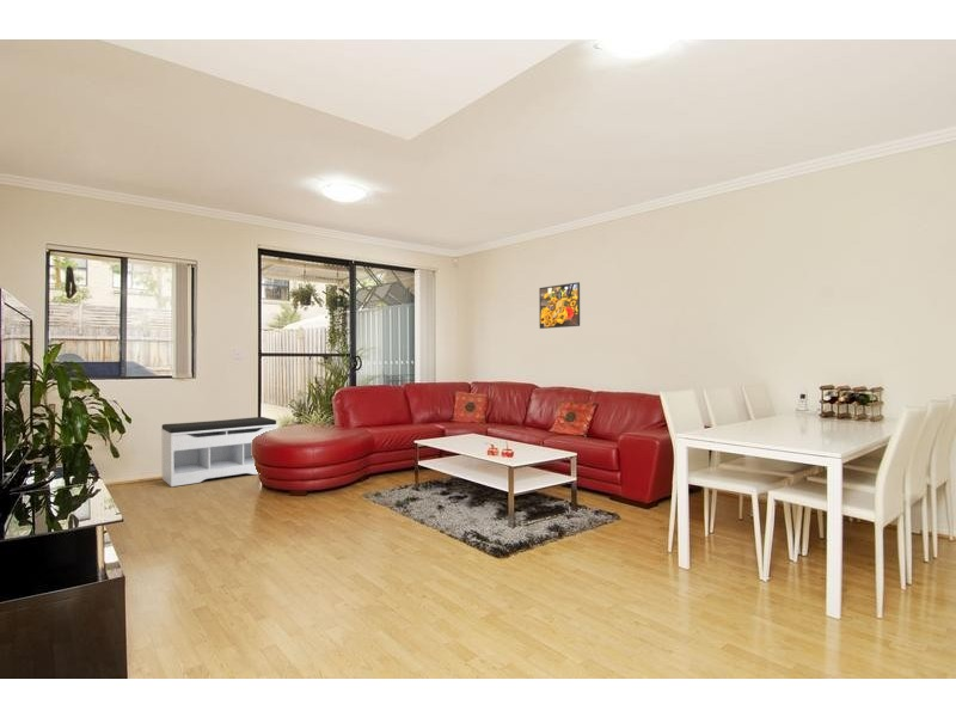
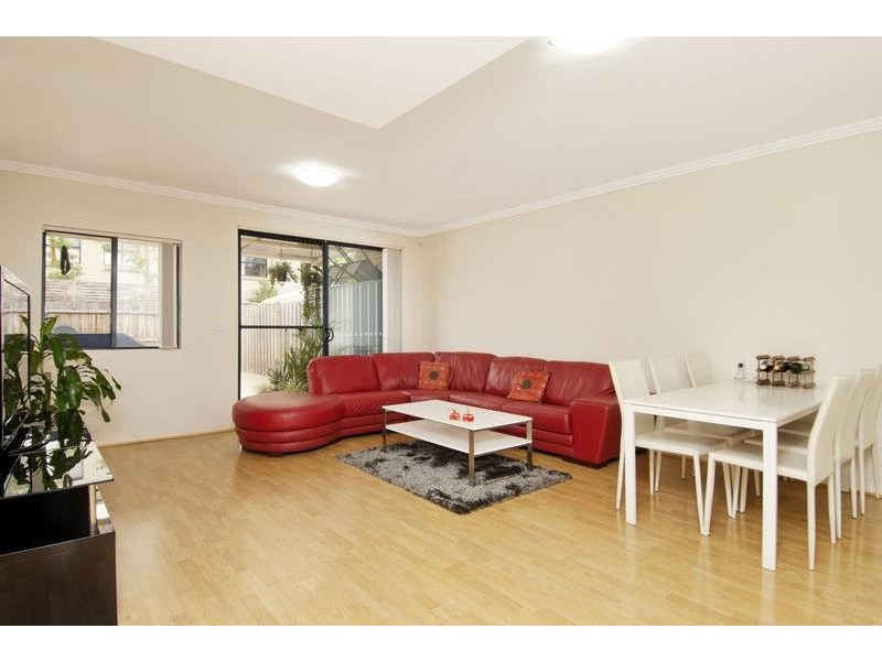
- bench (220, 448)
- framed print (558, 306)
